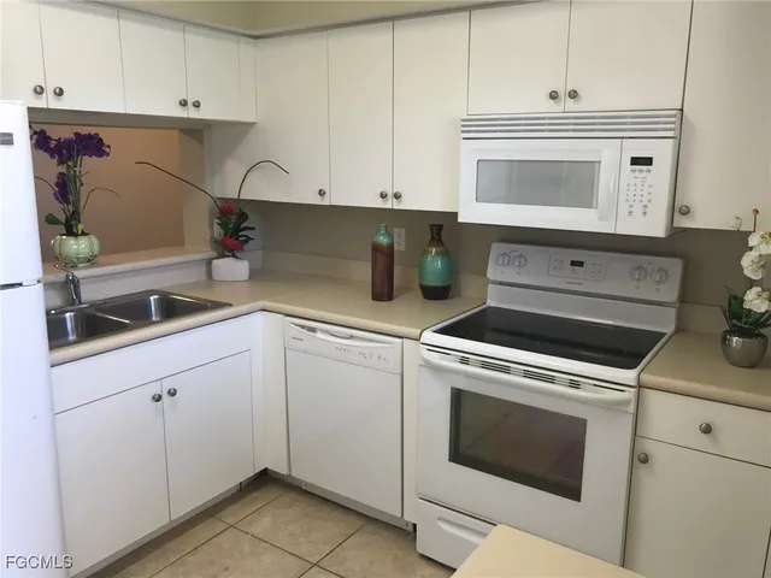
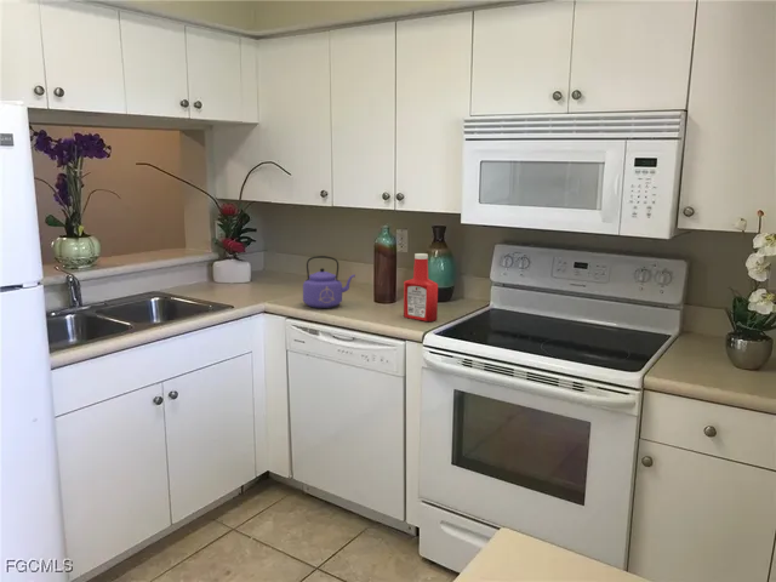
+ kettle (329, 280)
+ soap bottle (420, 286)
